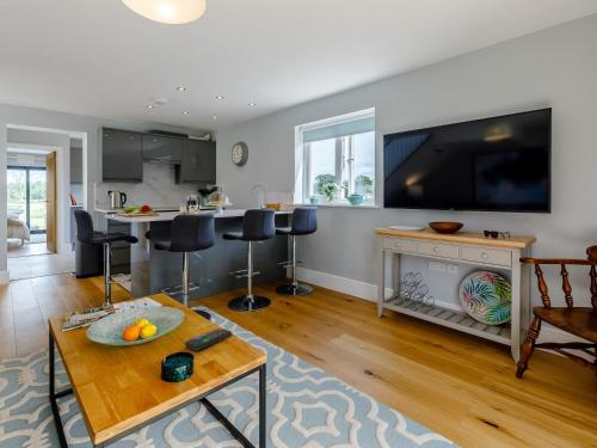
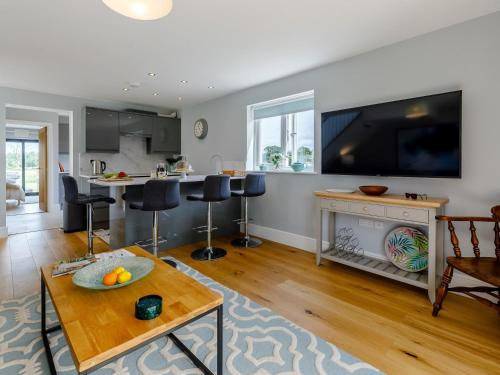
- remote control (209, 338)
